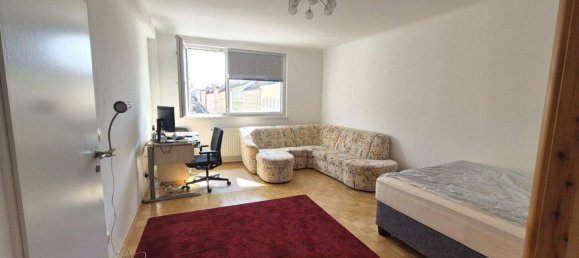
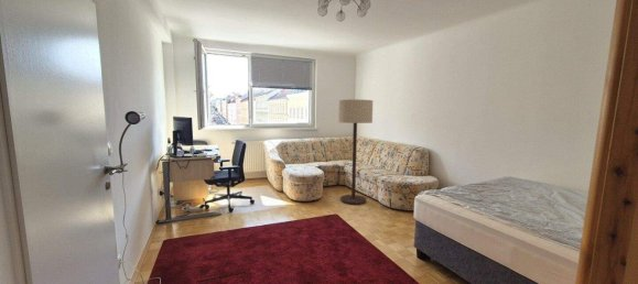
+ floor lamp (354, 151)
